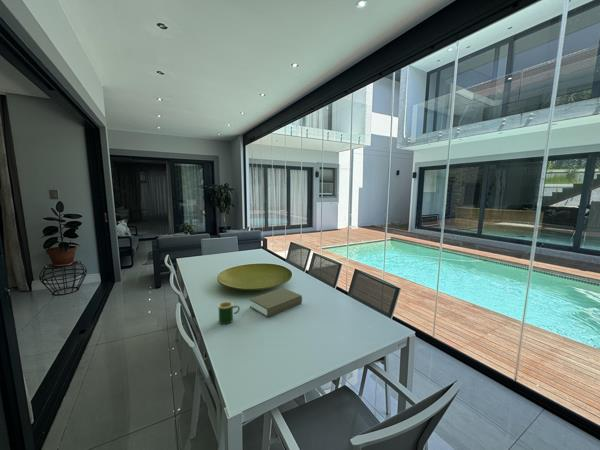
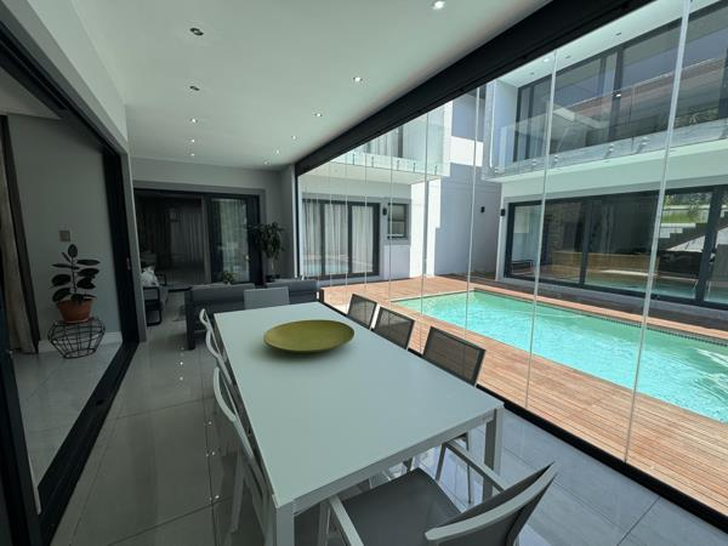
- mug (229, 312)
- book (276, 301)
